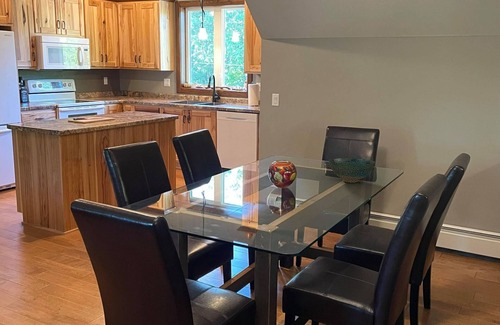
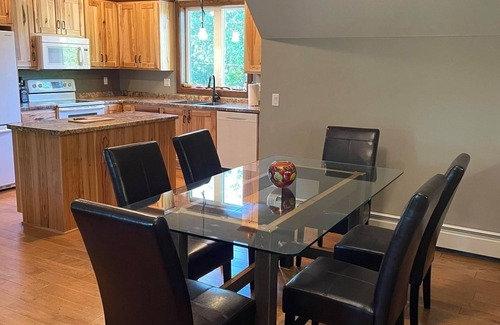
- bowl (351, 170)
